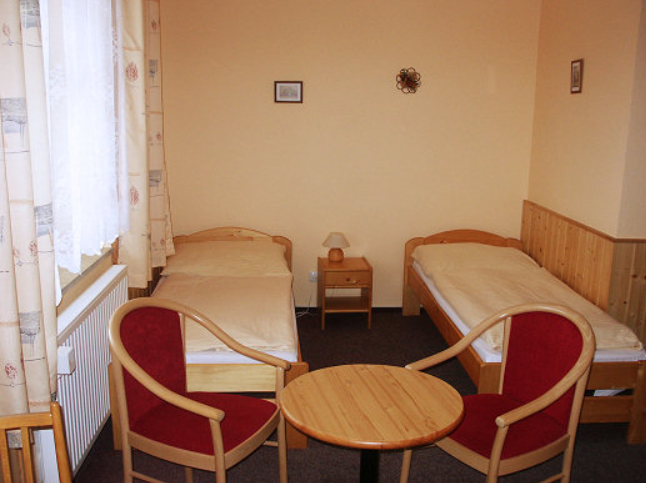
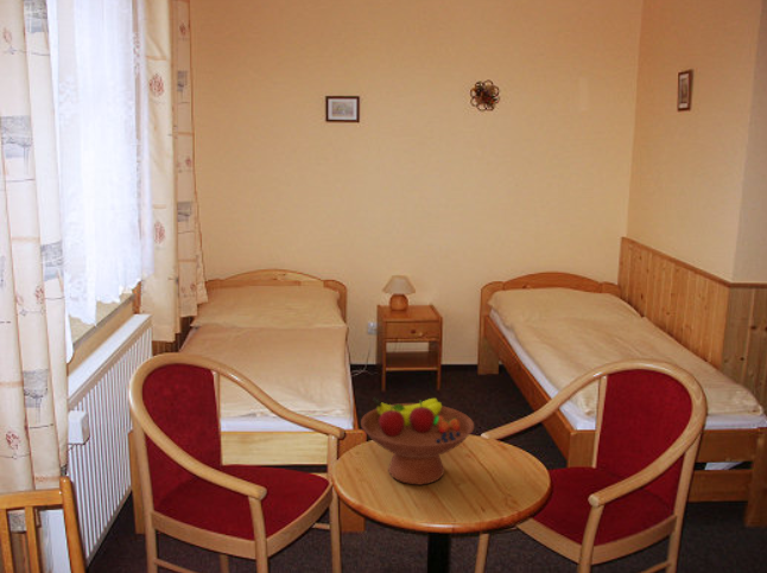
+ fruit bowl (417, 438)
